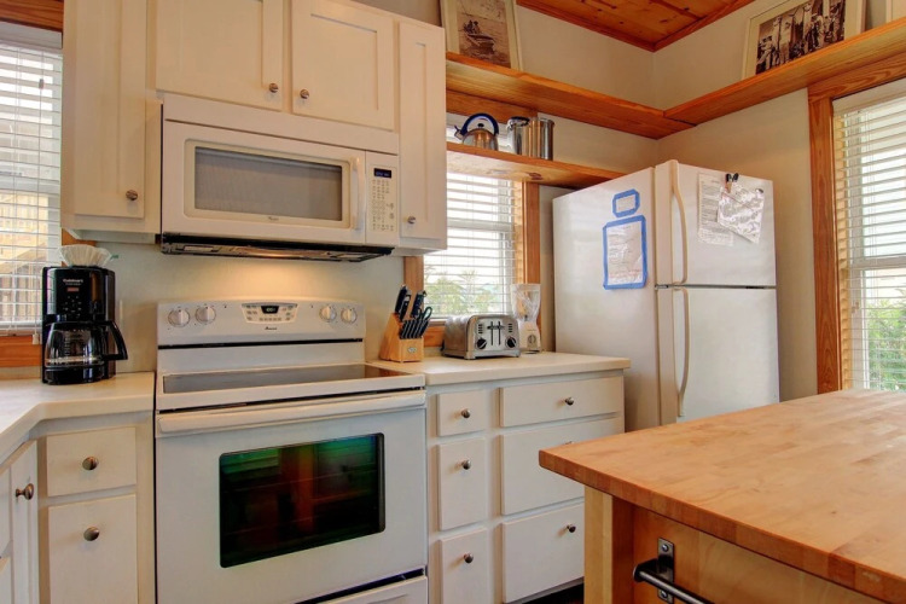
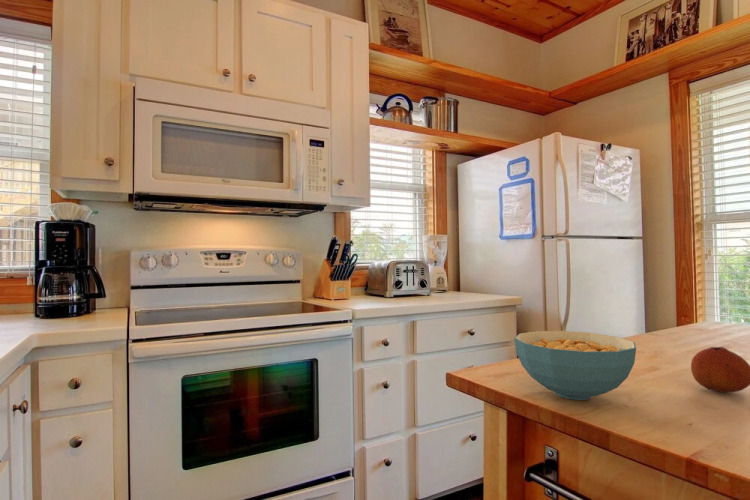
+ cereal bowl (572, 367)
+ fruit (720, 369)
